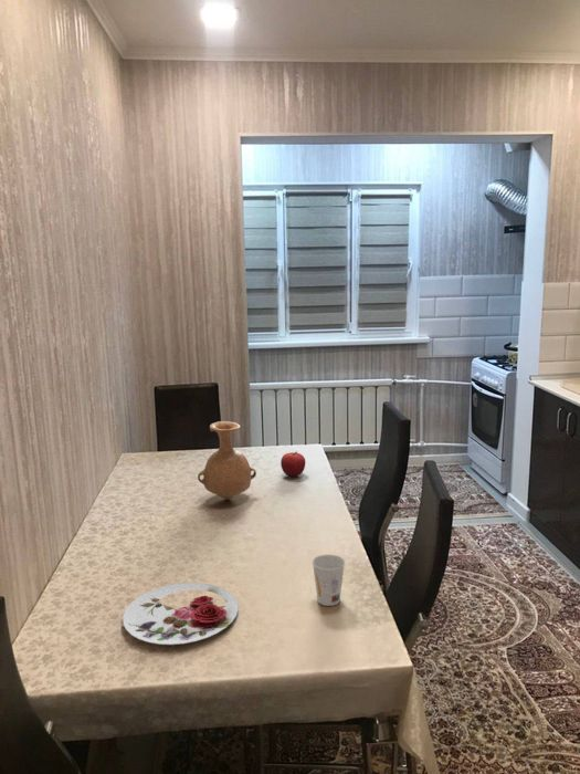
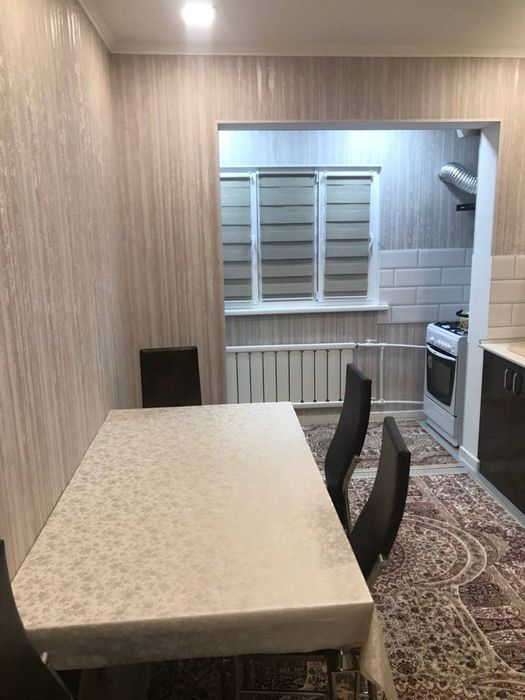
- plate (181, 609)
- vase (226, 461)
- cup (328, 580)
- fruit (293, 463)
